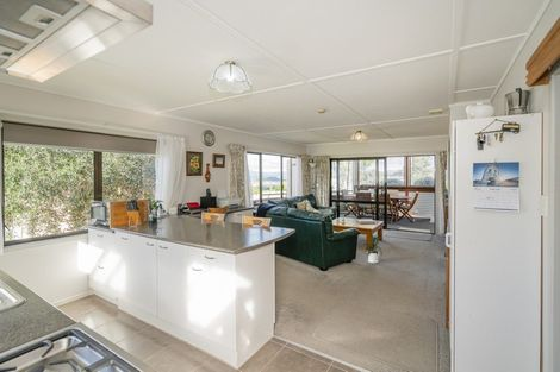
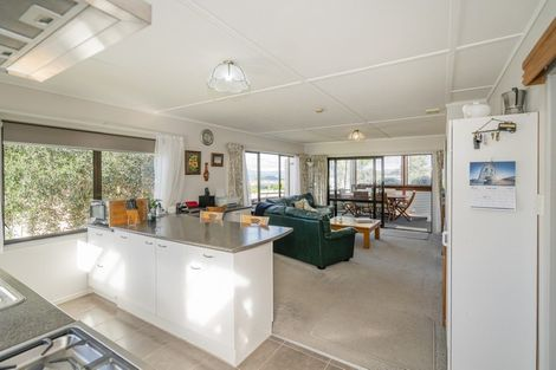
- house plant (372, 246)
